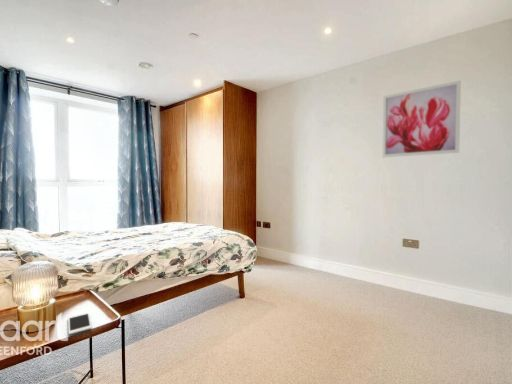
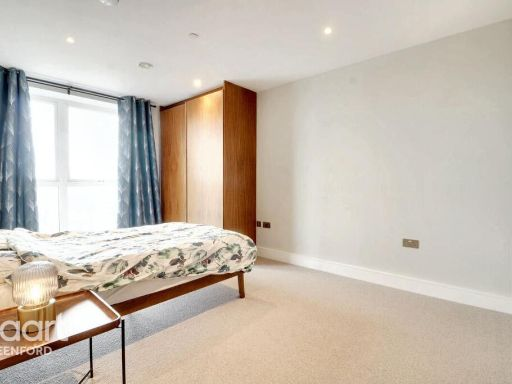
- wall art (418, 122)
- cell phone (79, 322)
